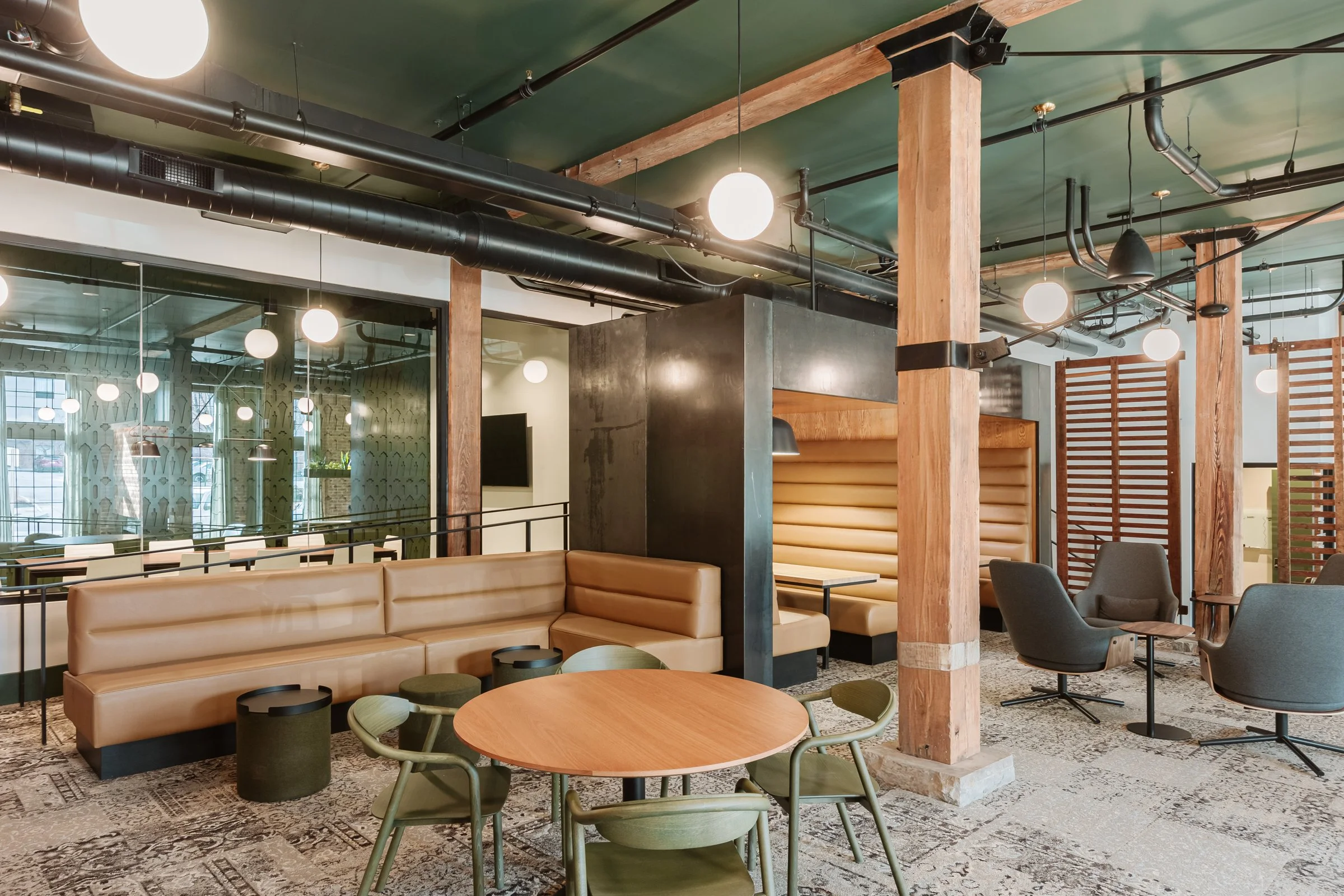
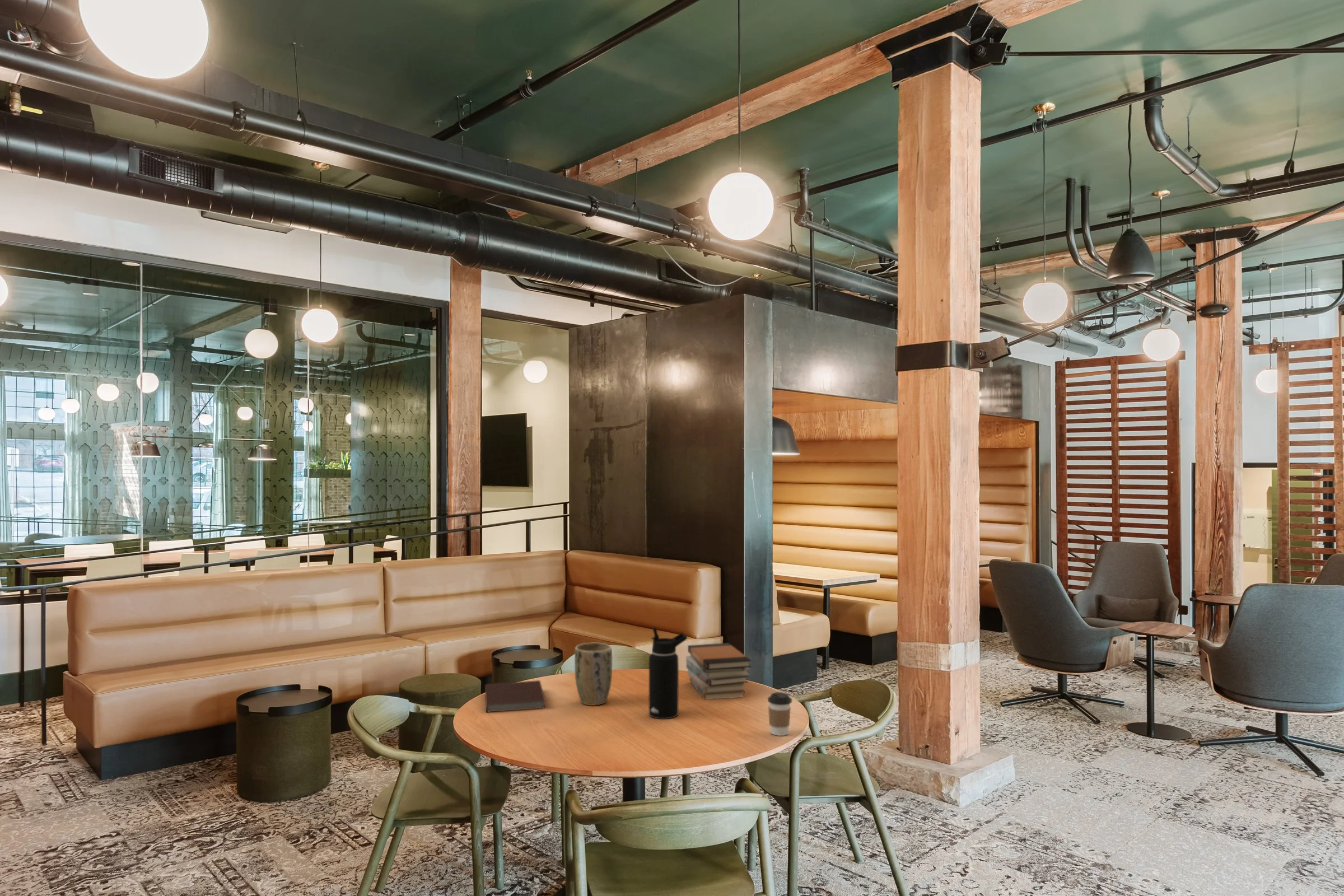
+ plant pot (593, 674)
+ coffee cup (780, 713)
+ notebook (514, 696)
+ book stack (717, 670)
+ water bottle (668, 671)
